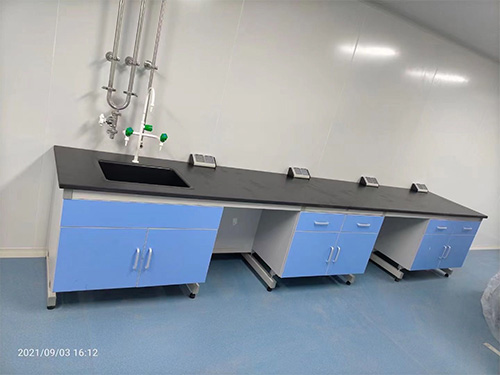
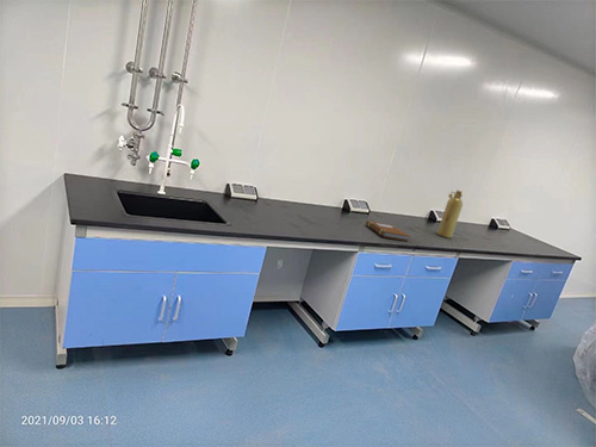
+ spray bottle (449, 212)
+ notebook (386, 230)
